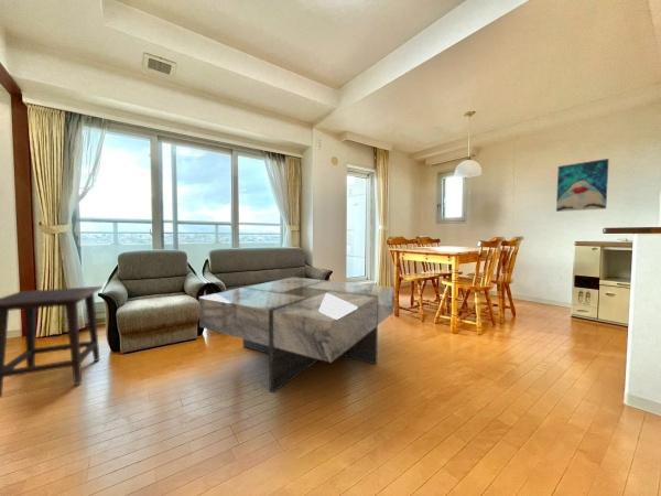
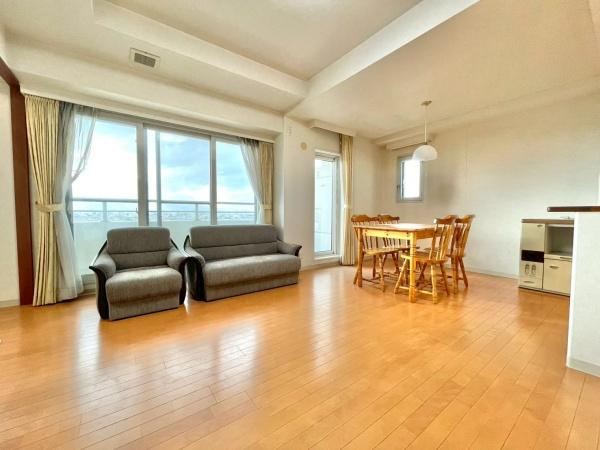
- wall art (581, 186)
- coffee table (305, 322)
- side table (55, 345)
